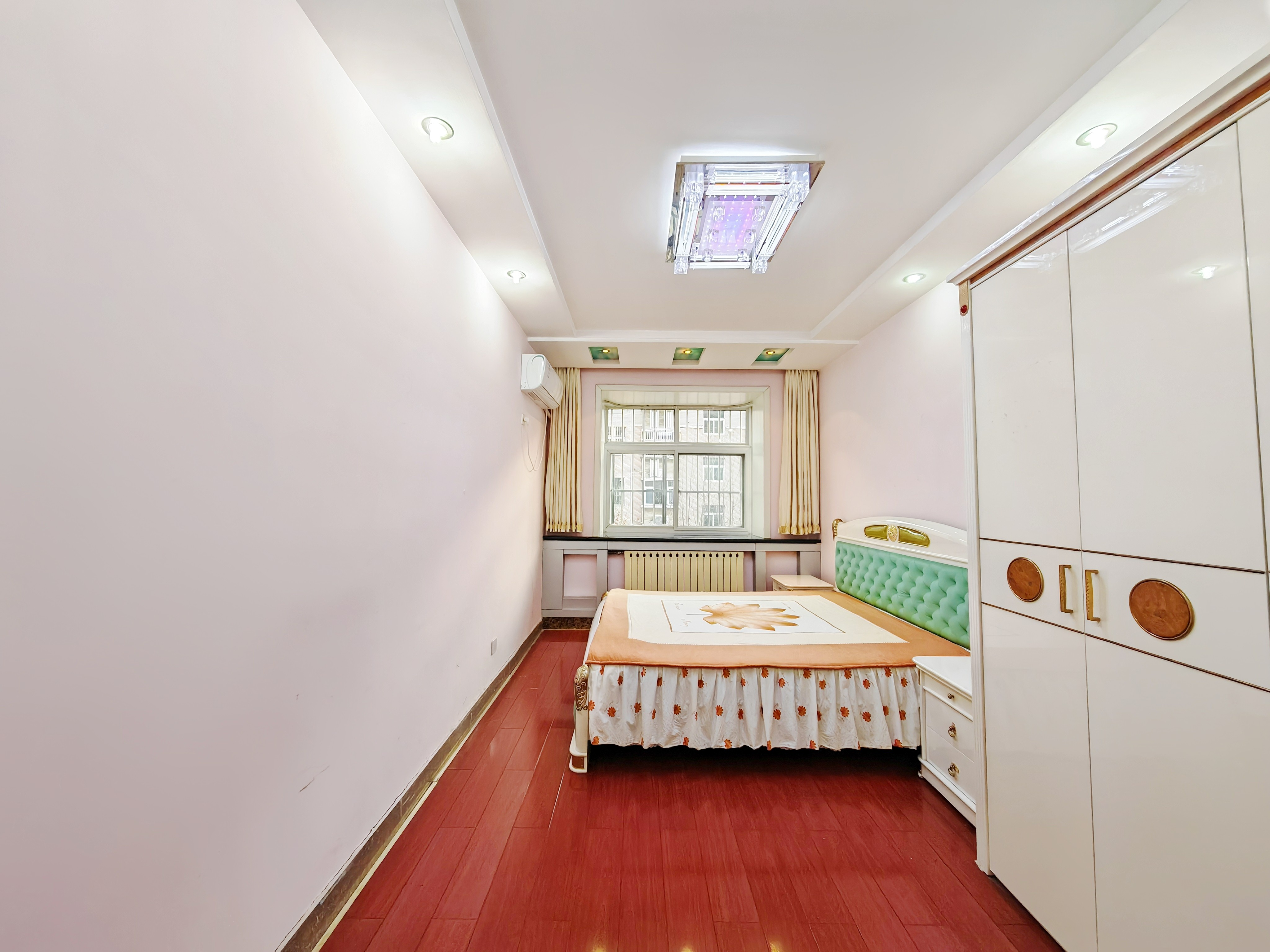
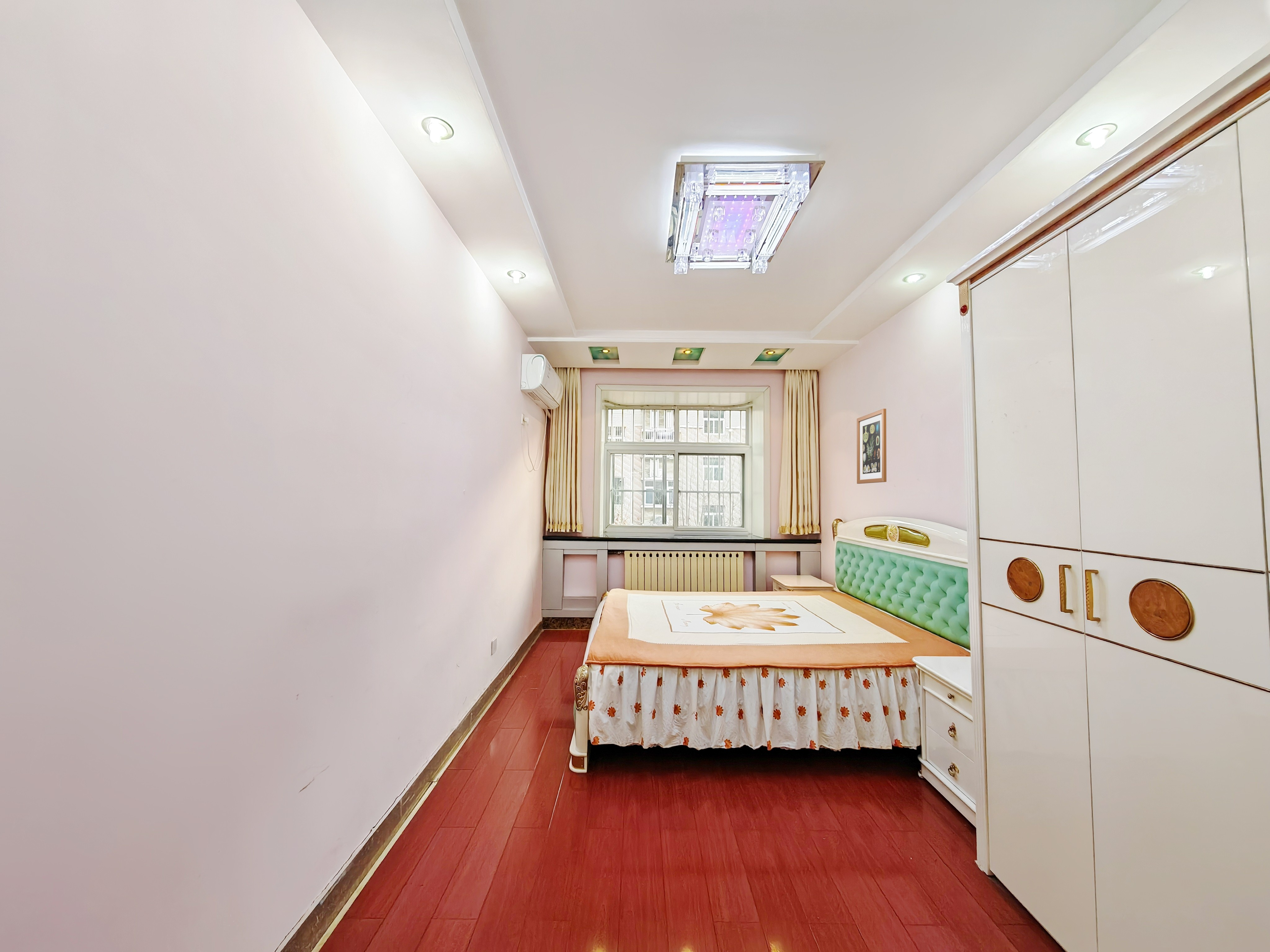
+ wall art (871, 448)
